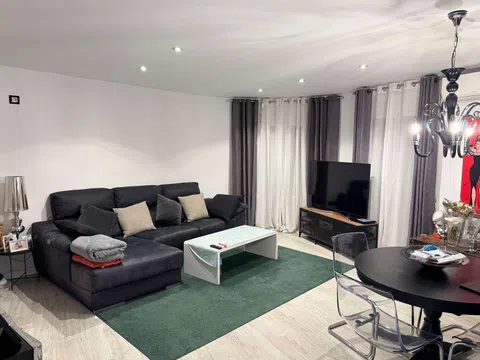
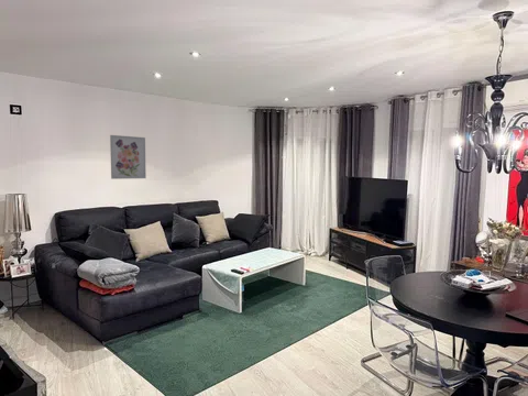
+ wall art (129, 157)
